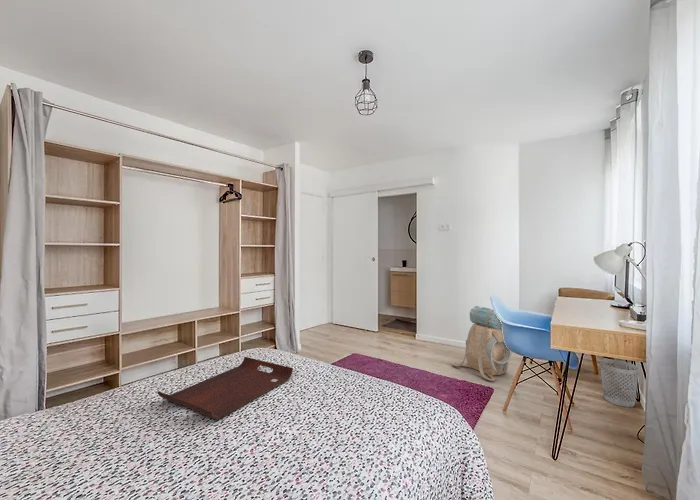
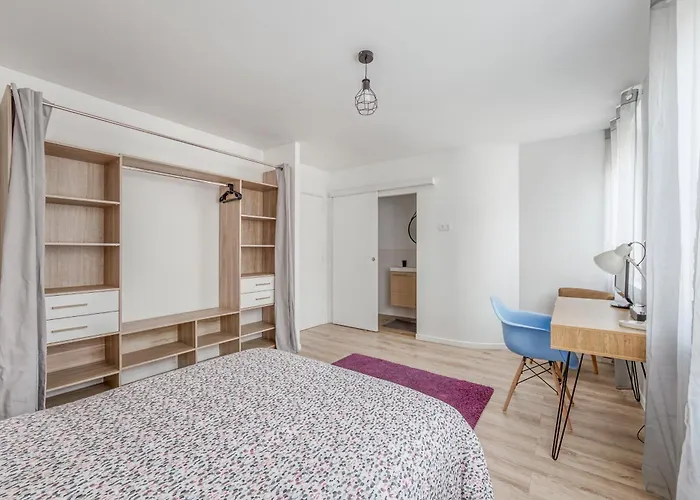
- serving tray (231, 383)
- wastebasket (619, 382)
- backpack (483, 339)
